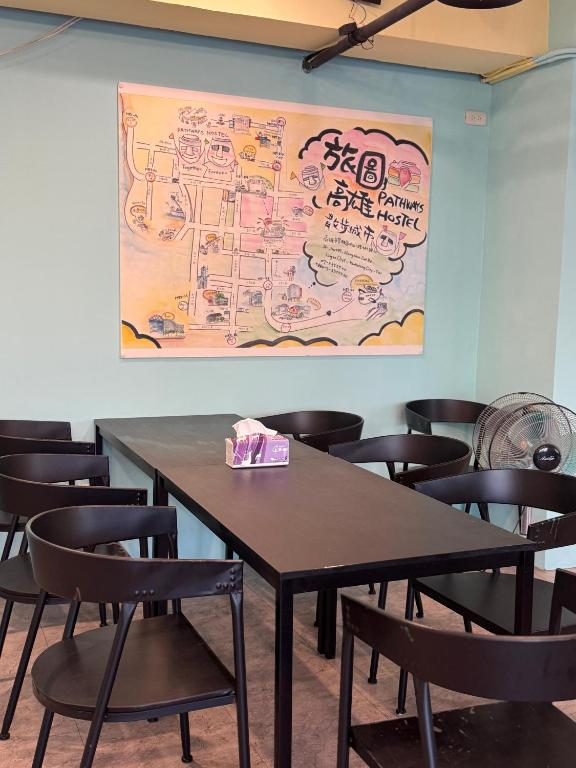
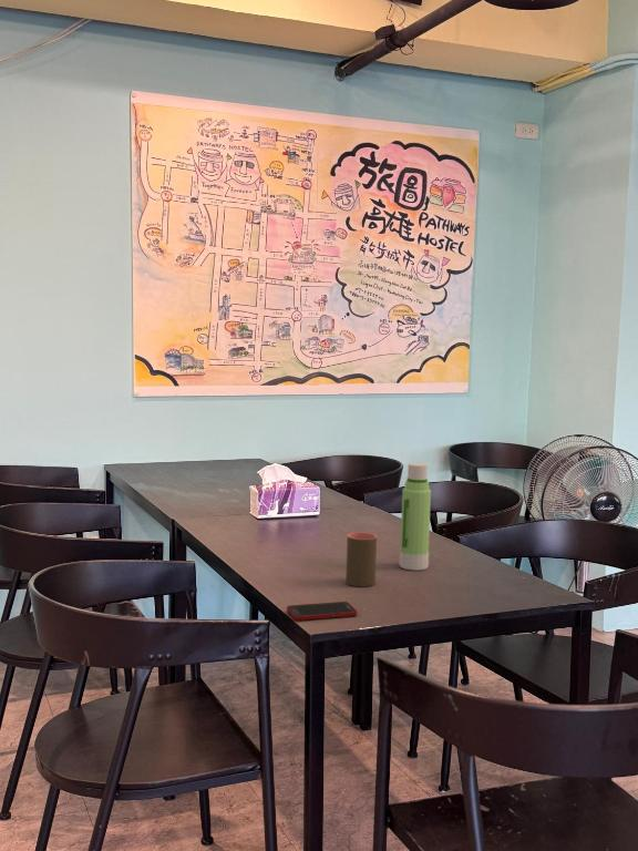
+ water bottle (414, 515)
+ cup (361, 558)
+ cell phone (321, 611)
